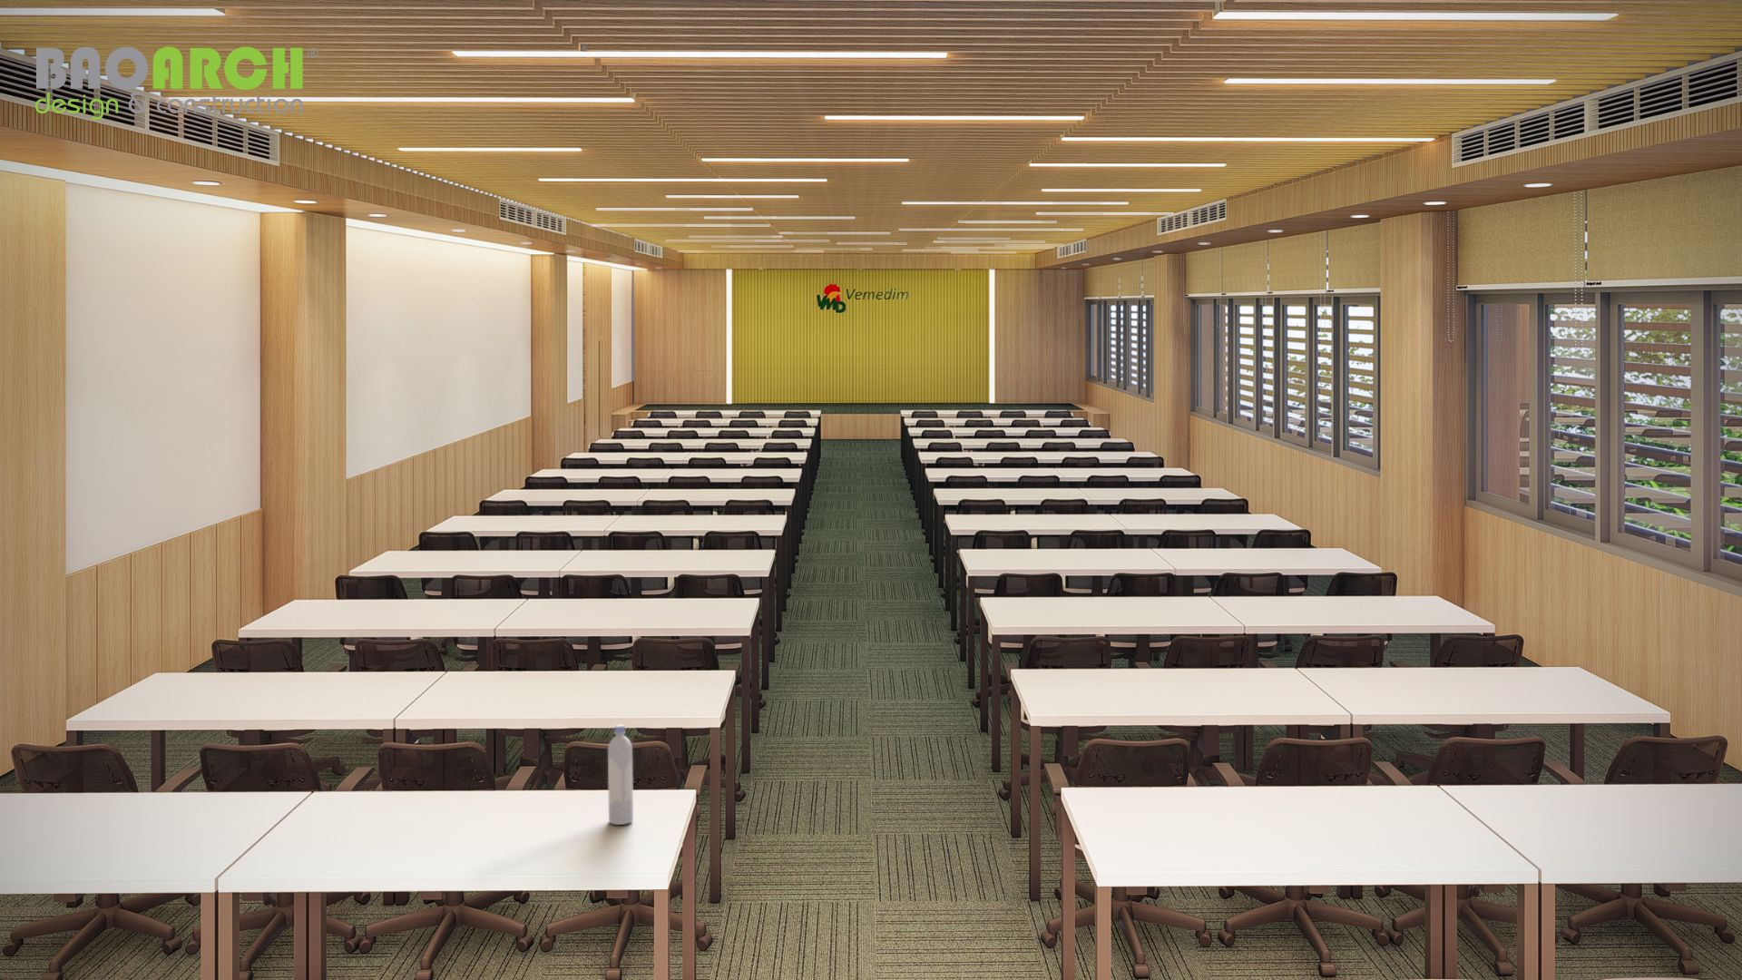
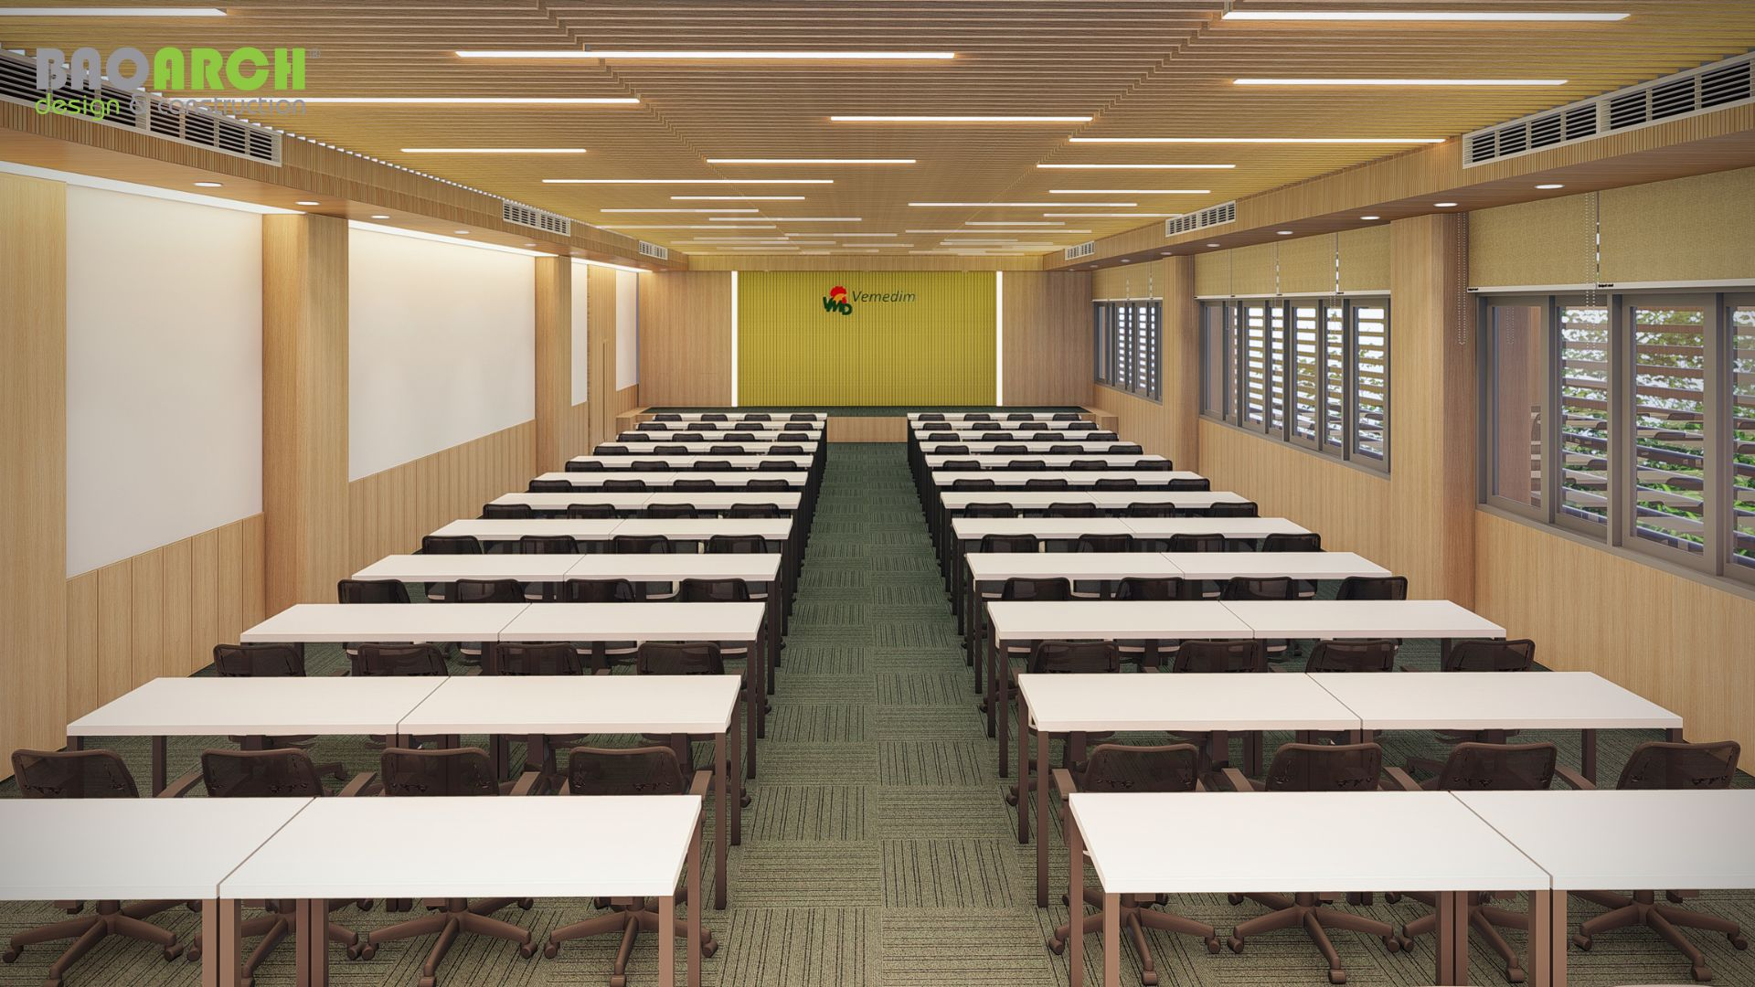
- bottle (620, 773)
